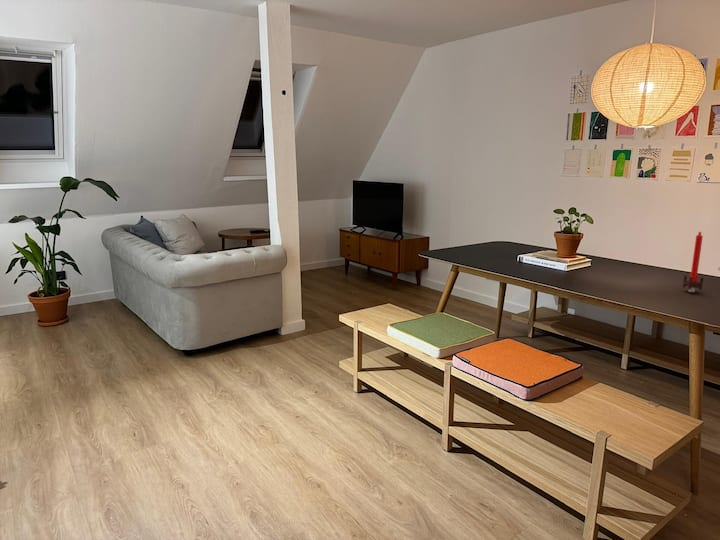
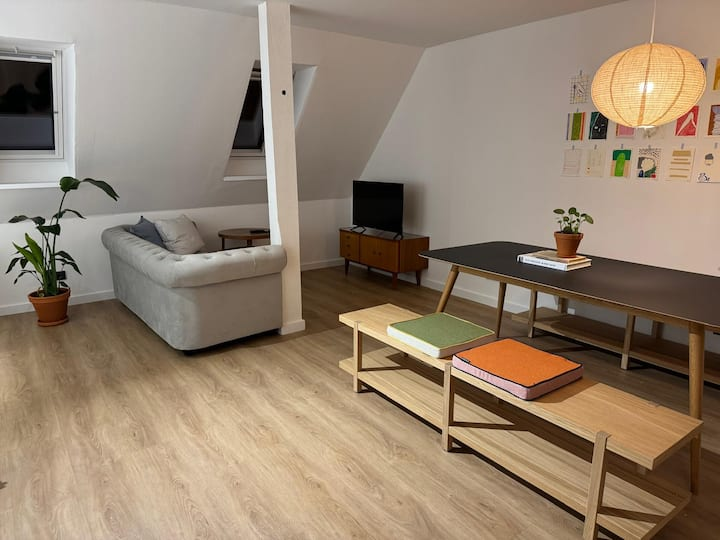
- candle (695, 262)
